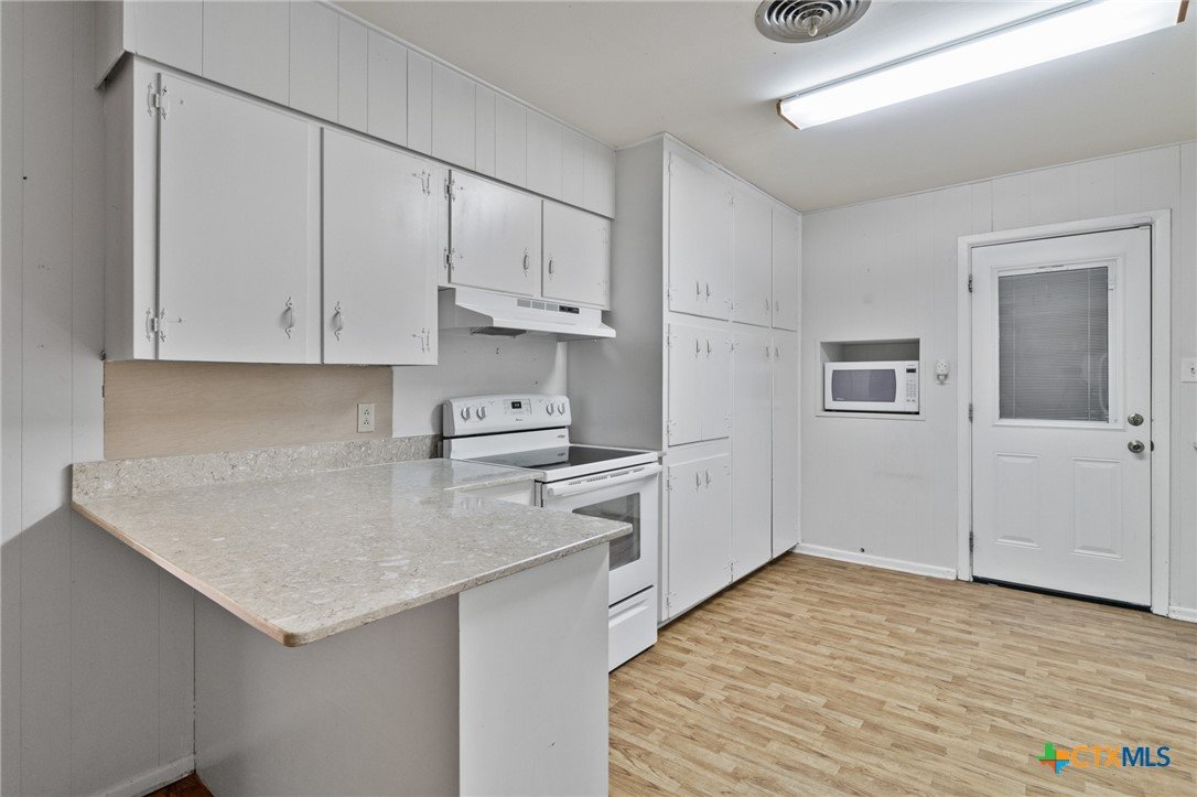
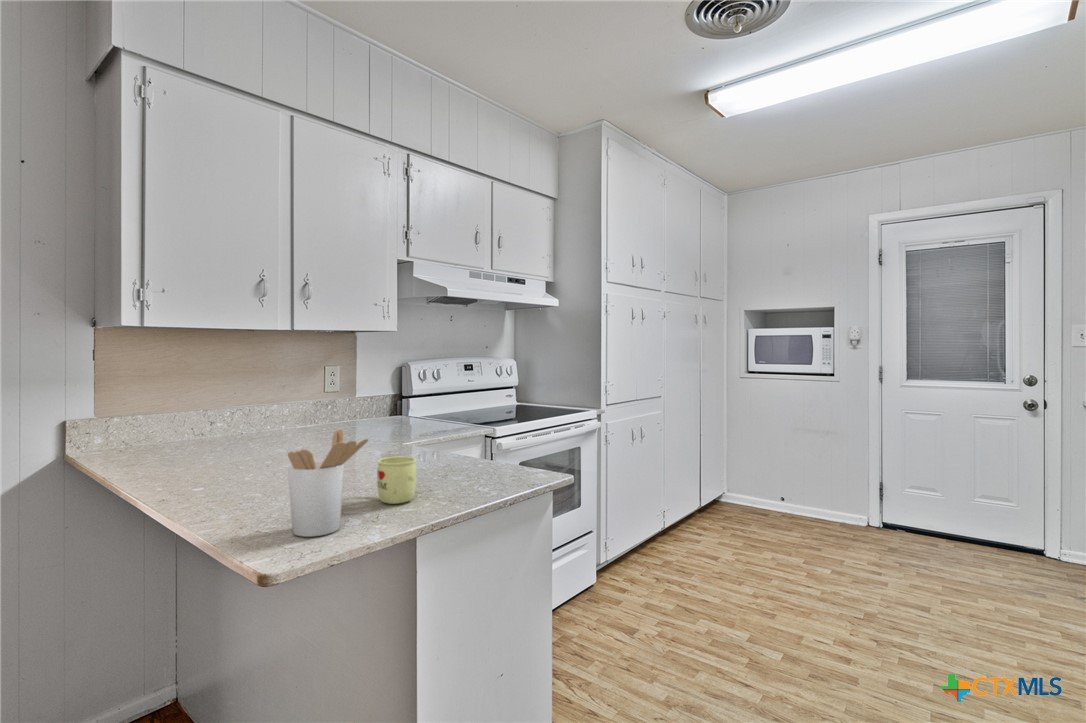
+ mug (391, 479)
+ utensil holder (327, 482)
